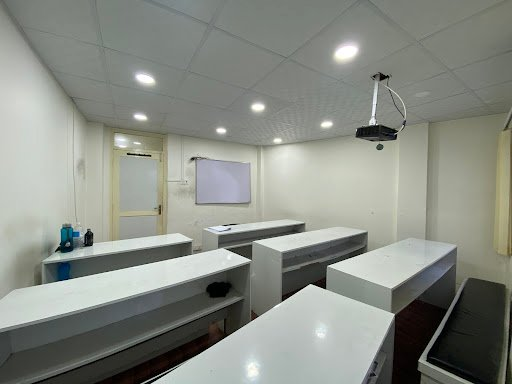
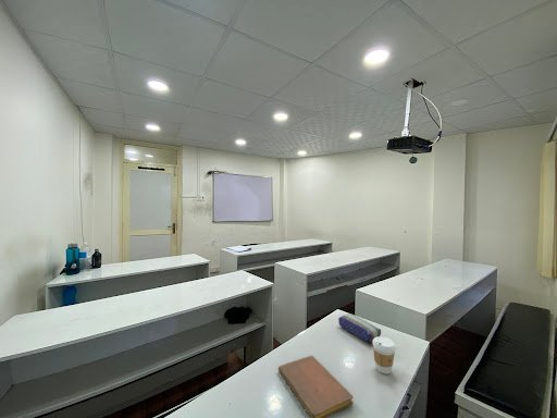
+ coffee cup (383, 354)
+ notebook (312, 383)
+ pencil case (358, 327)
